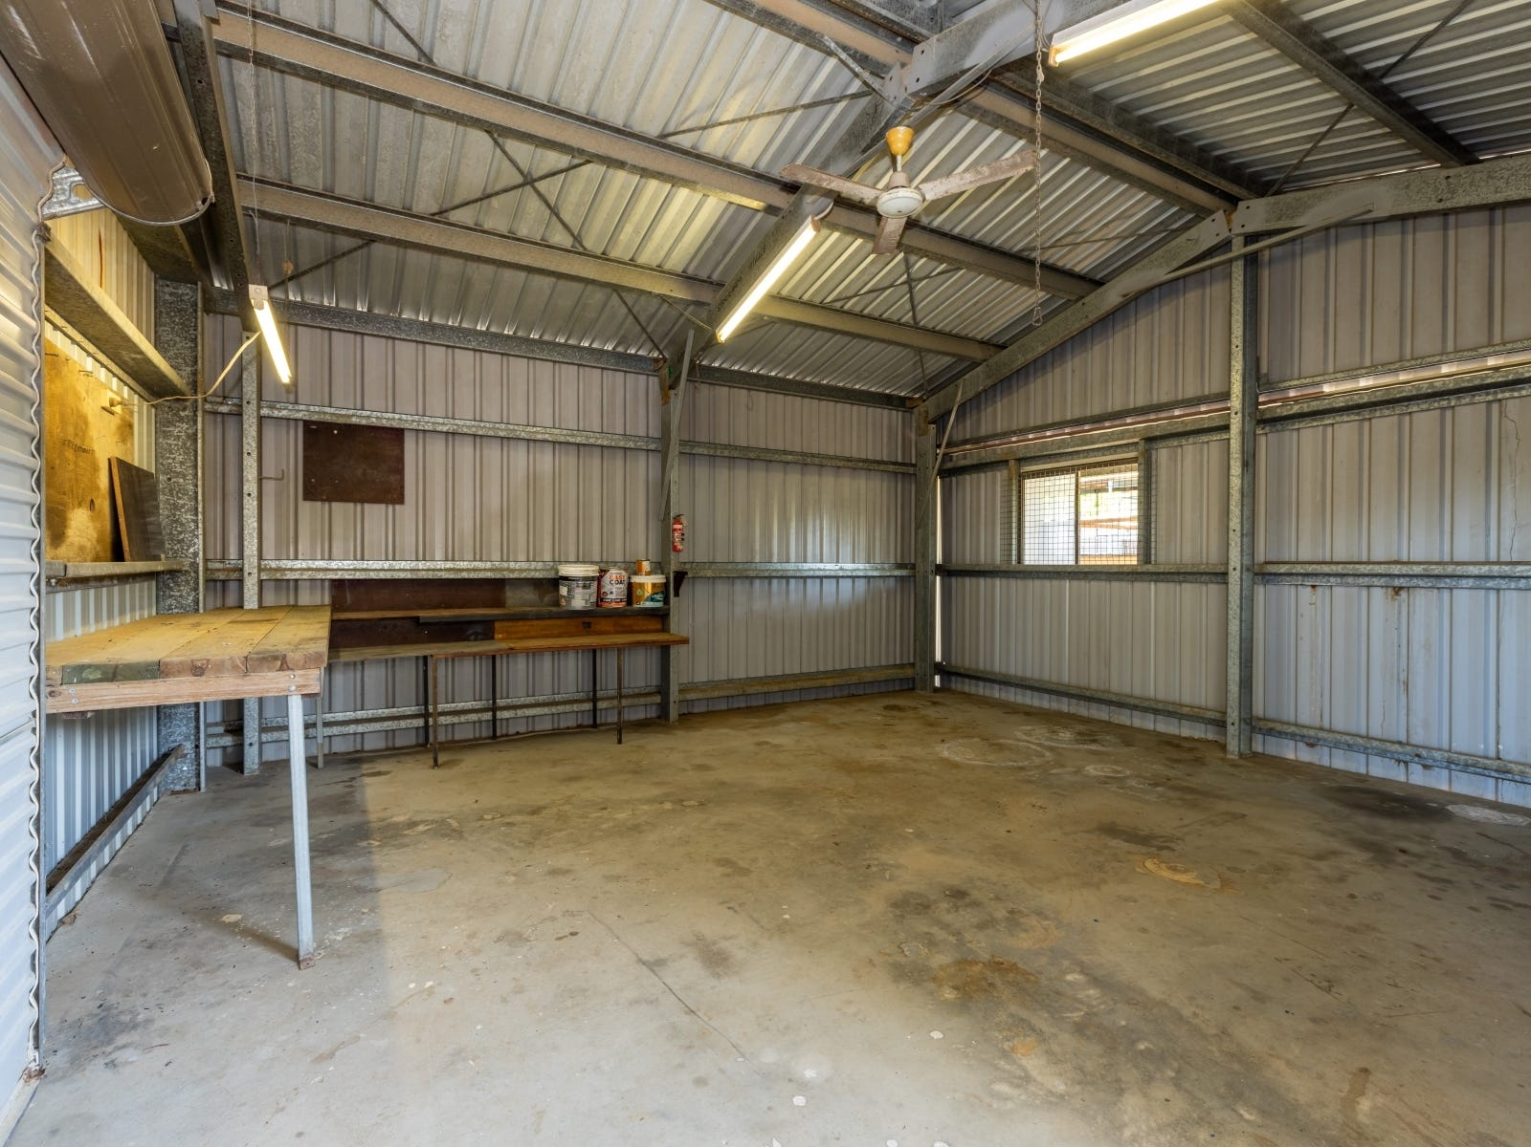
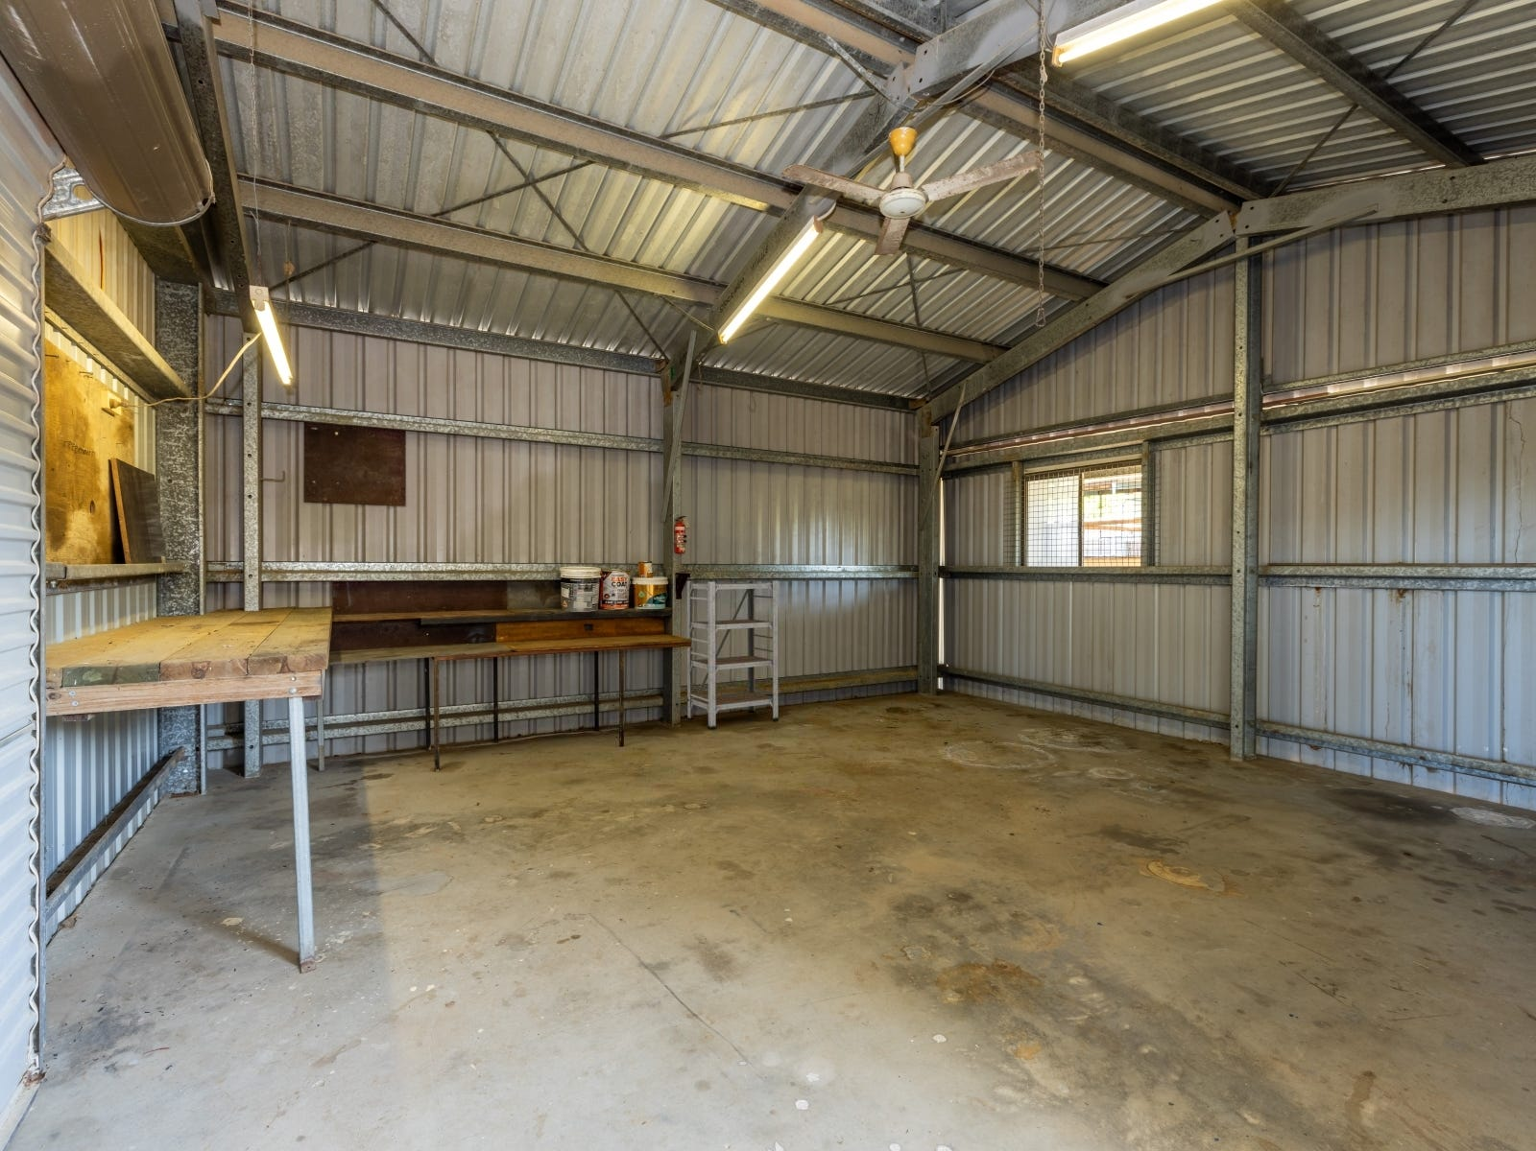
+ shelving unit (732, 657)
